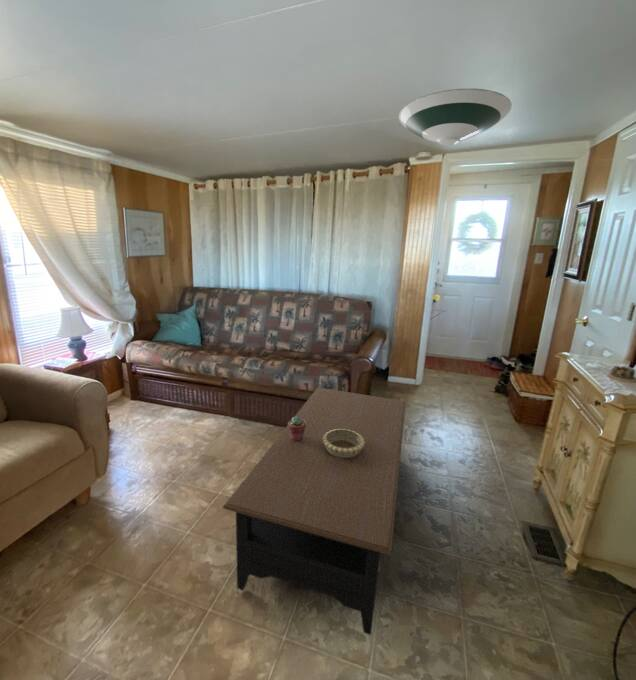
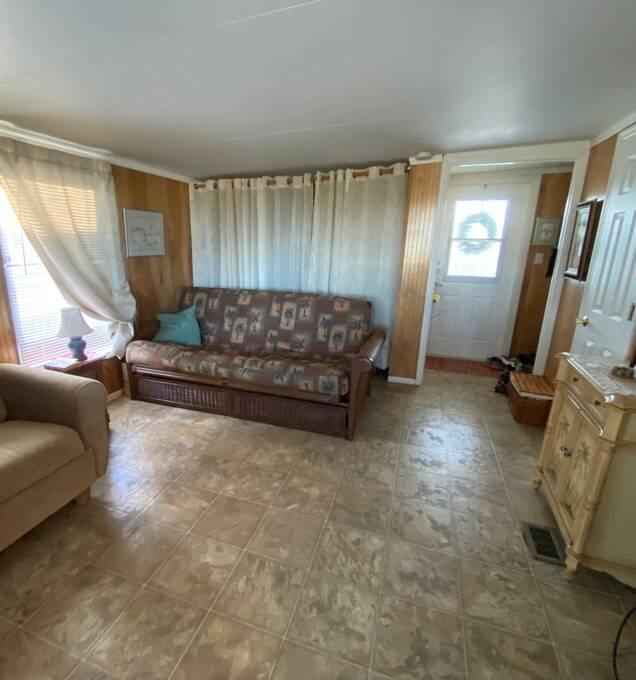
- coffee table (337, 473)
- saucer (450, 128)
- potted succulent (296, 426)
- decorative bowl (343, 439)
